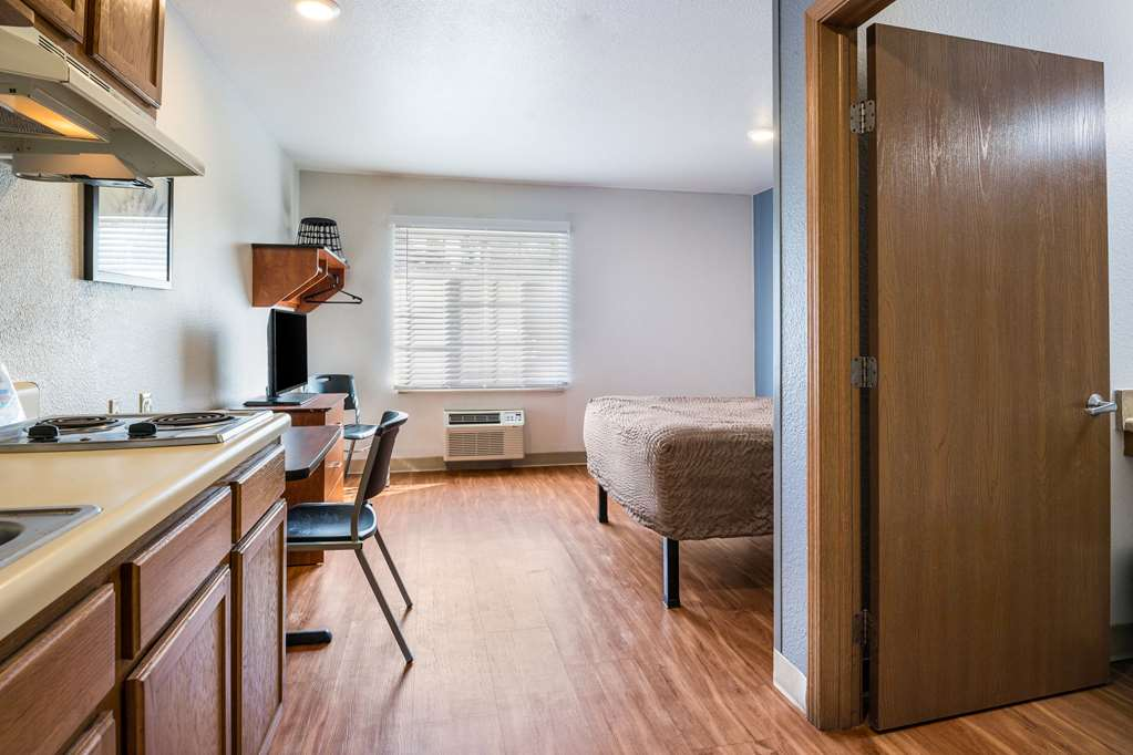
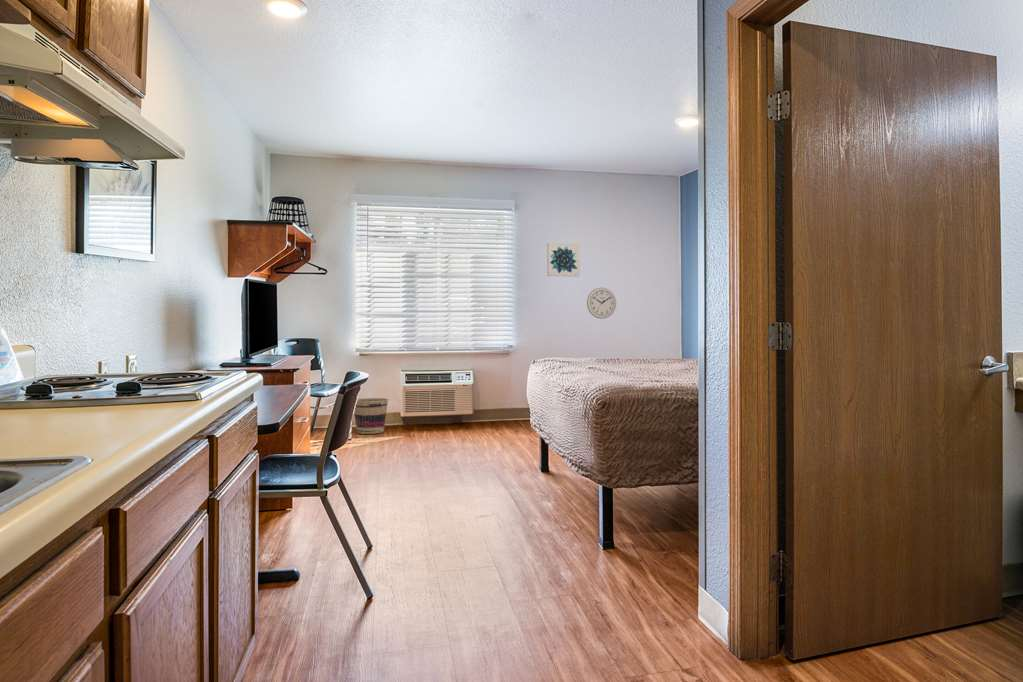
+ basket (370, 415)
+ wall art (563, 259)
+ wall clock (601, 303)
